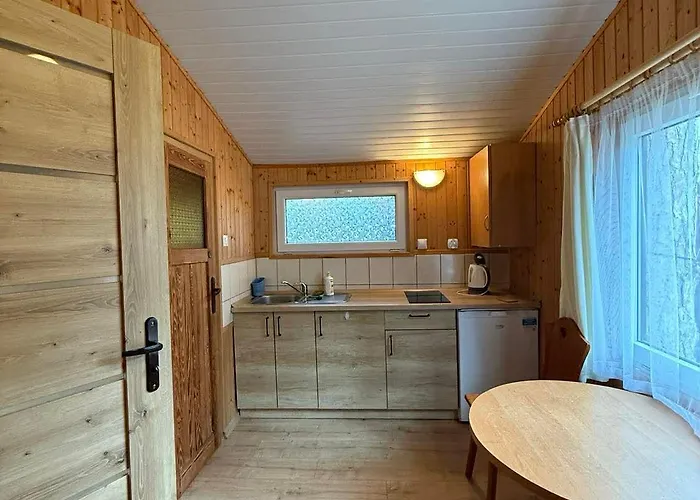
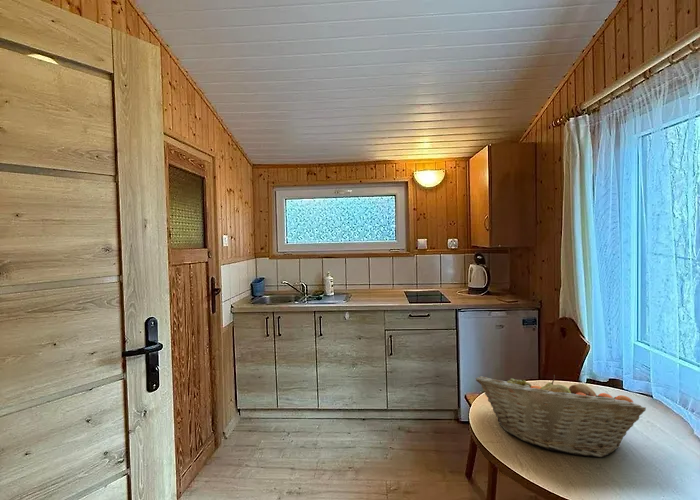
+ fruit basket (553, 404)
